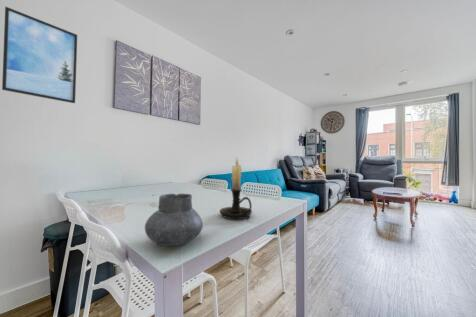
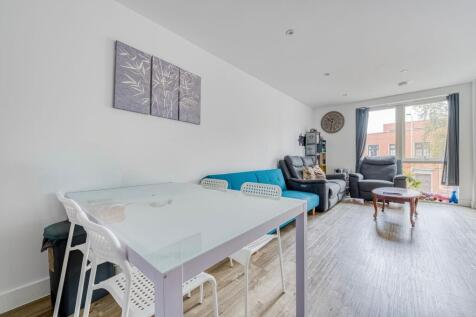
- candle holder (239, 185)
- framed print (43, 59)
- vase (175, 218)
